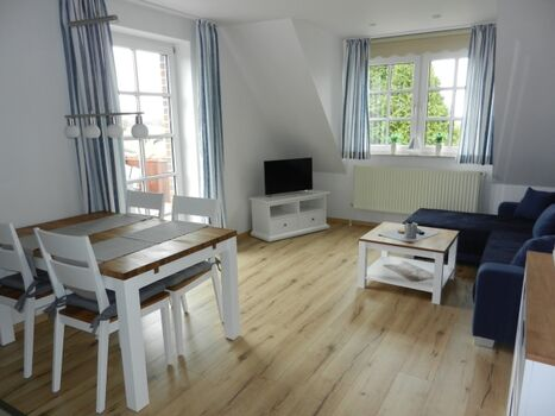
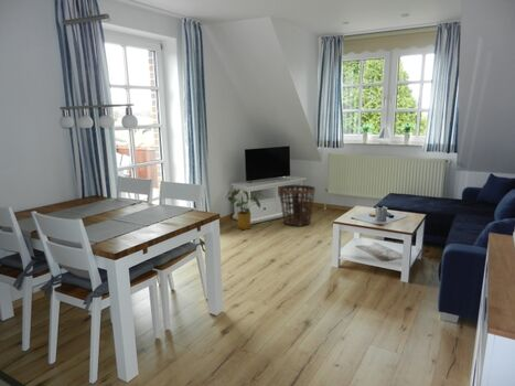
+ basket (297, 204)
+ house plant (242, 208)
